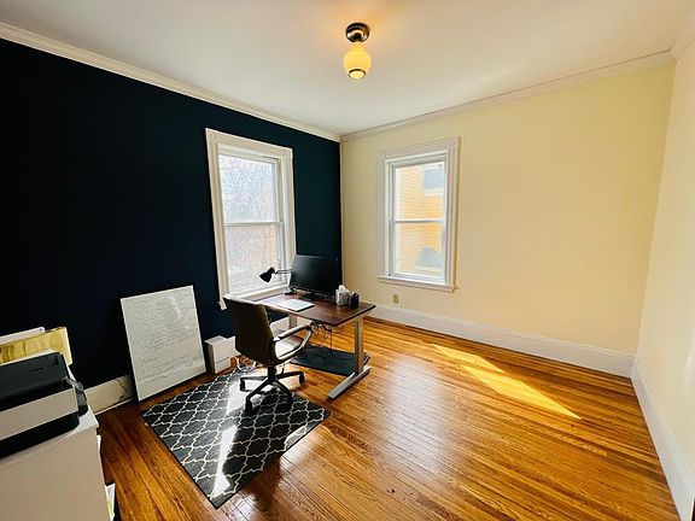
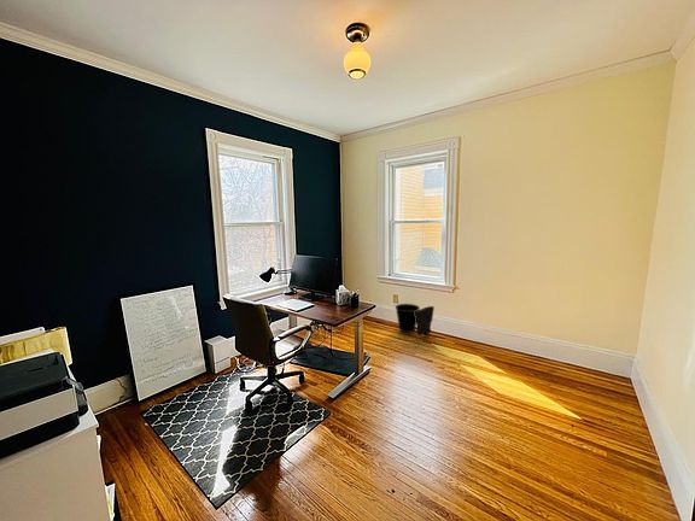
+ wastebasket (407, 318)
+ bag (424, 322)
